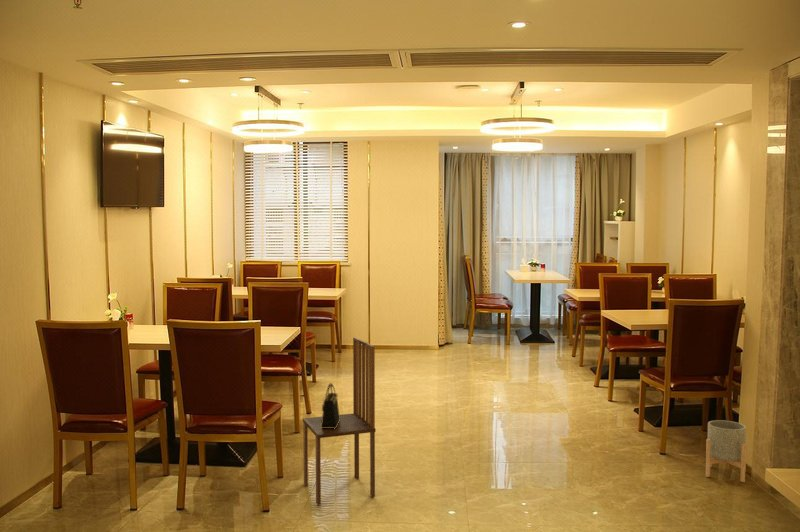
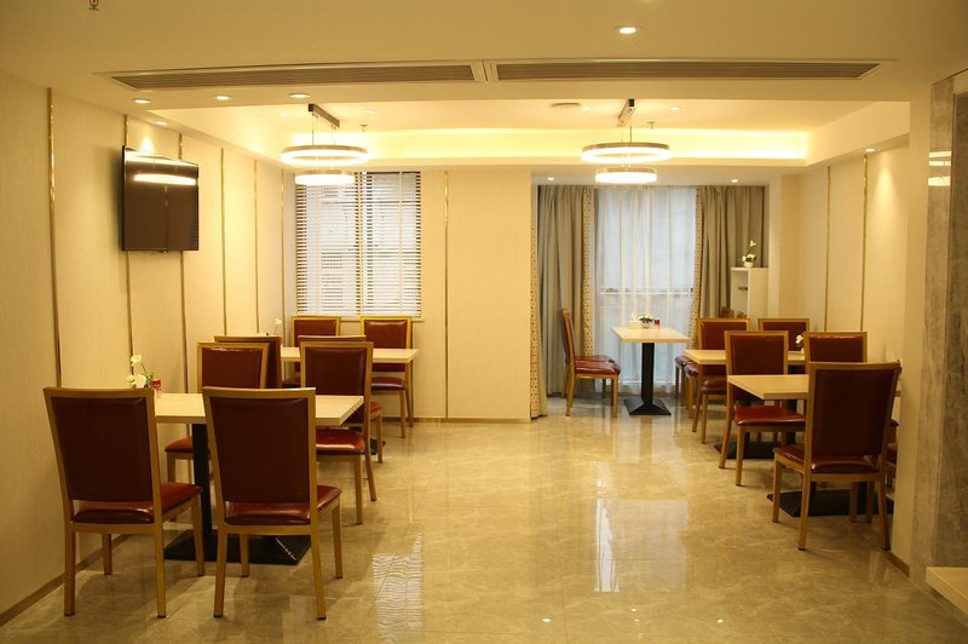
- dining chair (340, 417)
- planter (726, 449)
- handbag (330, 403)
